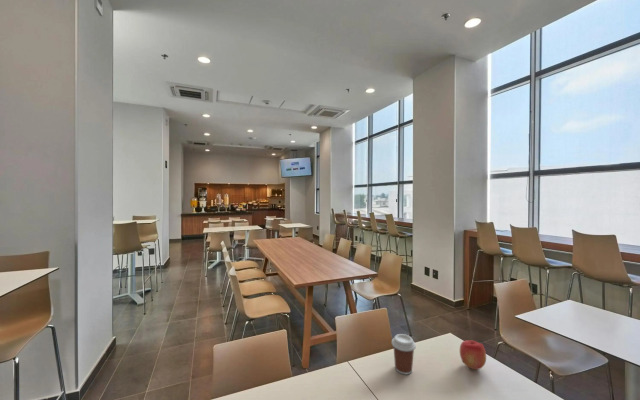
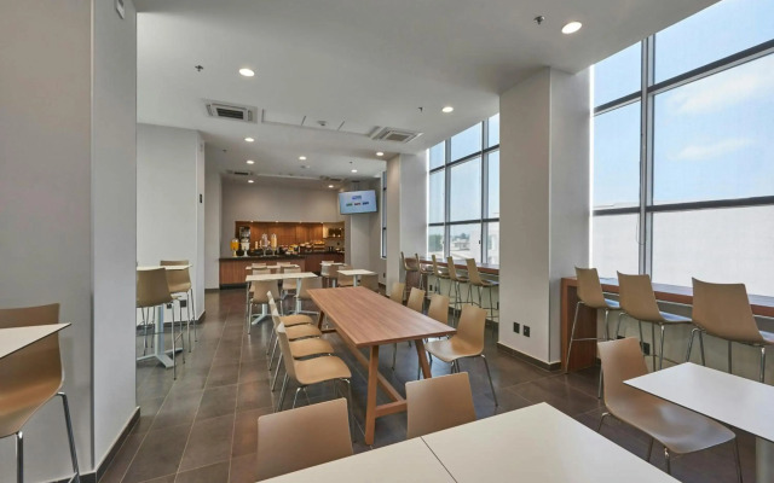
- coffee cup (403, 353)
- apple (472, 354)
